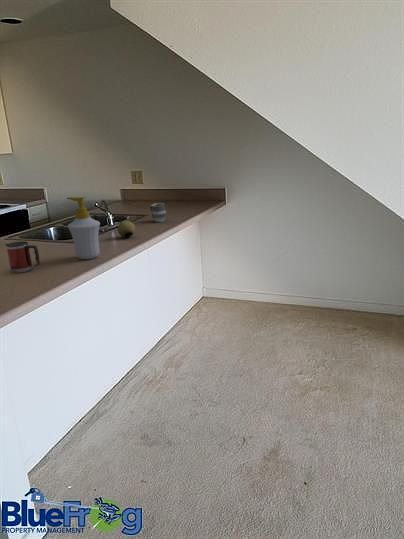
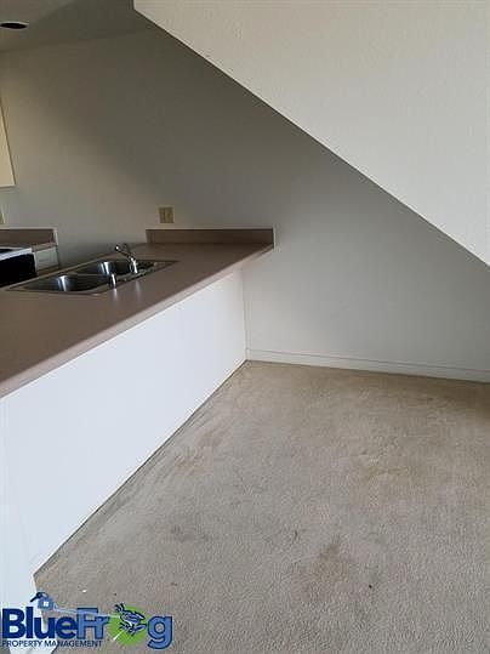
- soap bottle (84, 227)
- mug (22, 256)
- fruit (126, 229)
- cup (157, 212)
